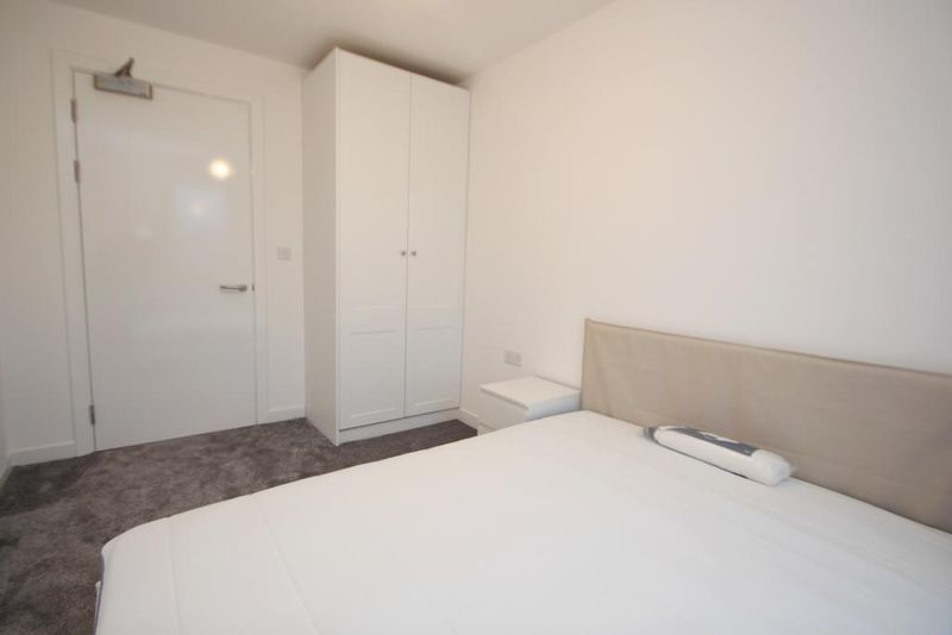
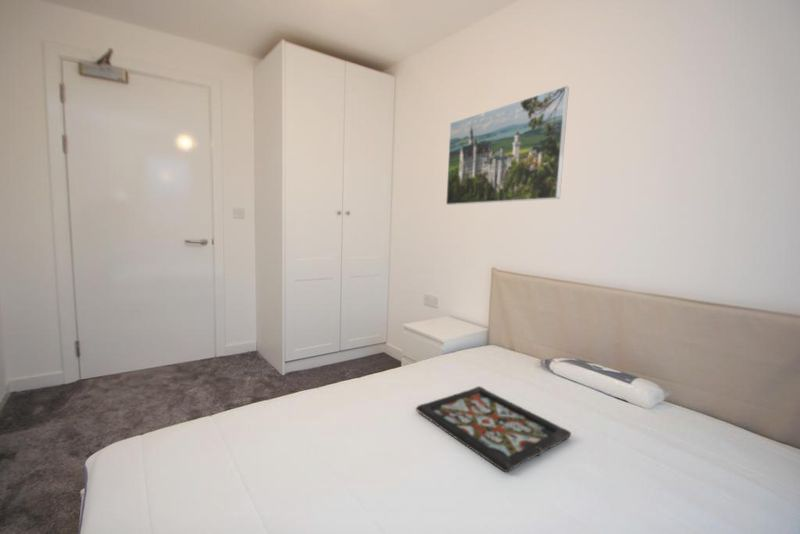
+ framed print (497, 155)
+ decorative tray (489, 420)
